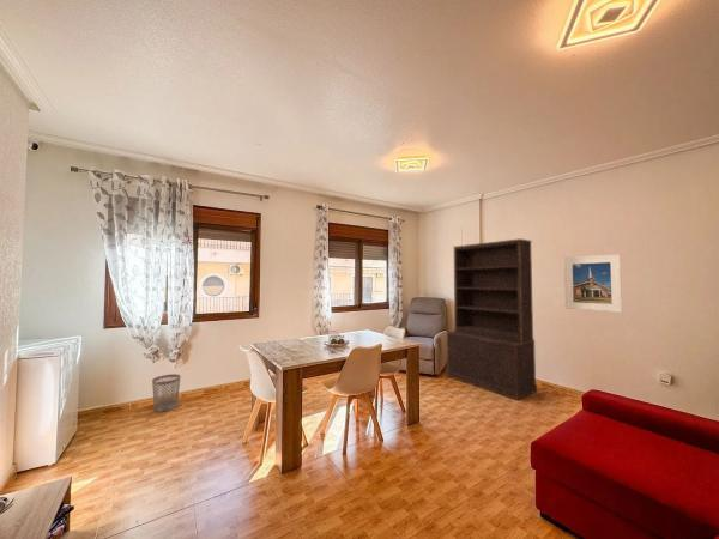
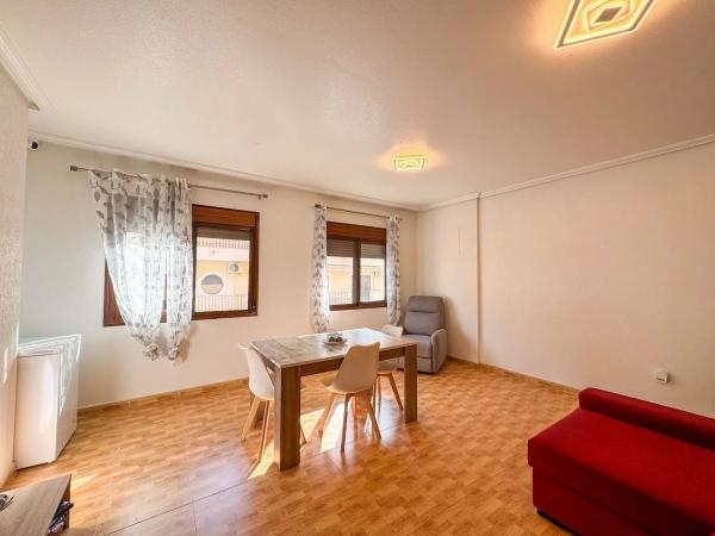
- wastebasket (165, 392)
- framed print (591, 283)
- bookcase (487, 313)
